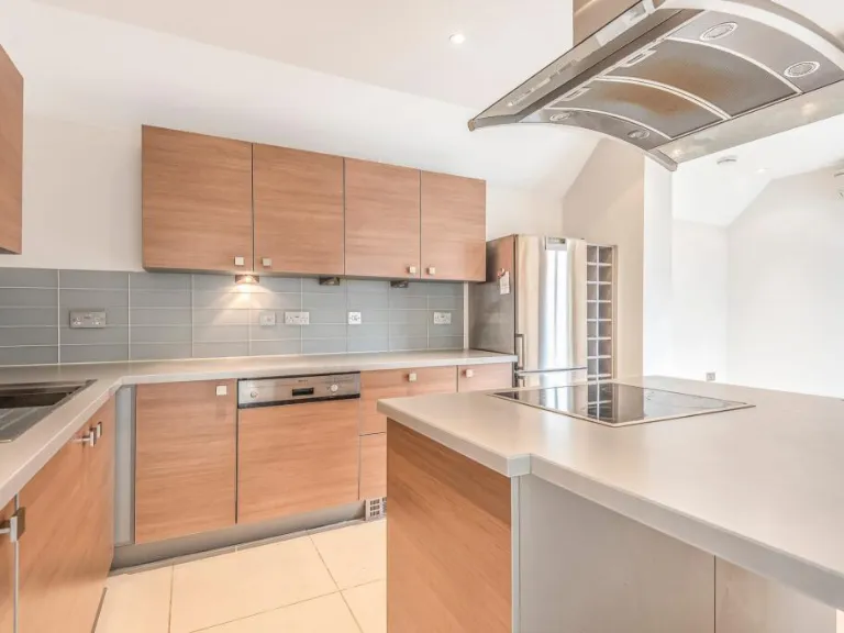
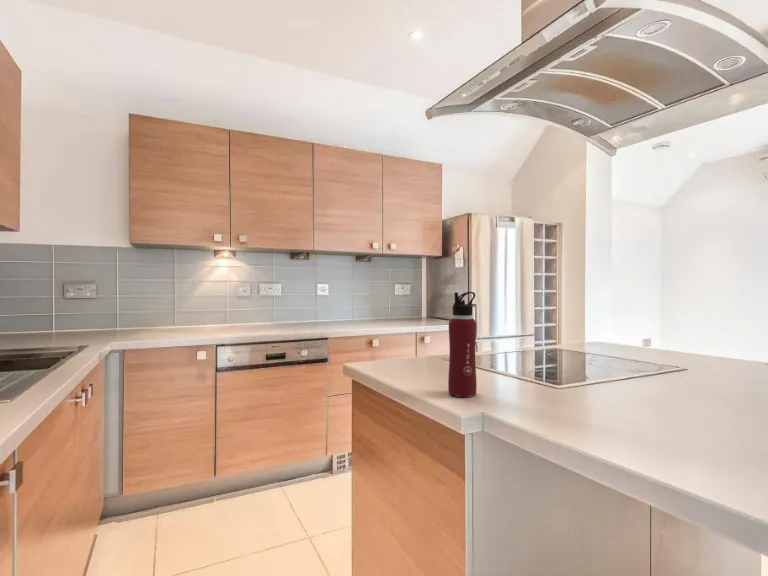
+ water bottle (462, 342)
